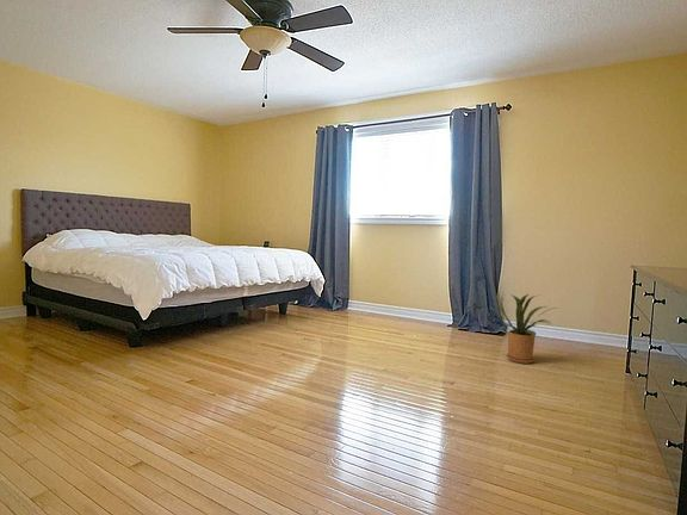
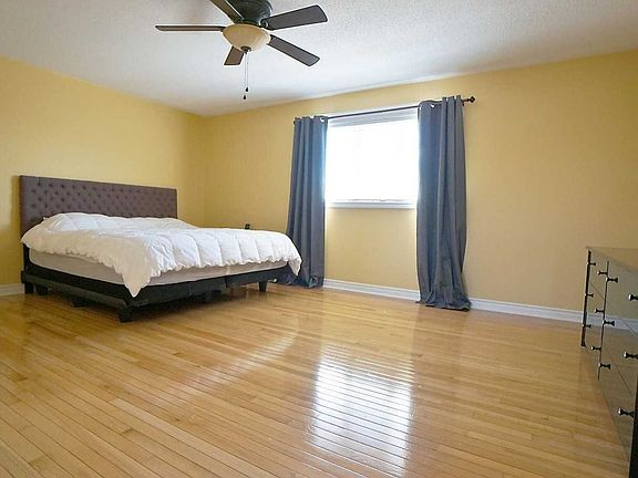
- house plant (526, 324)
